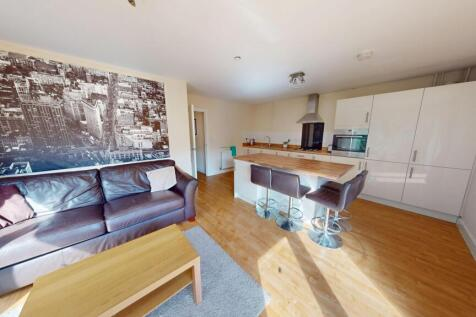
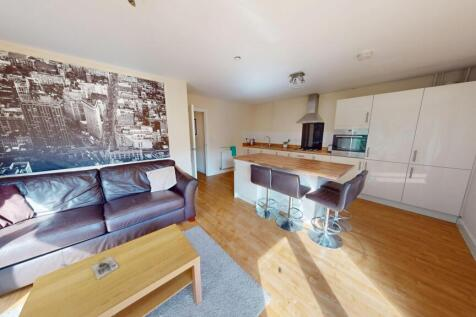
+ decorative bowl (105, 265)
